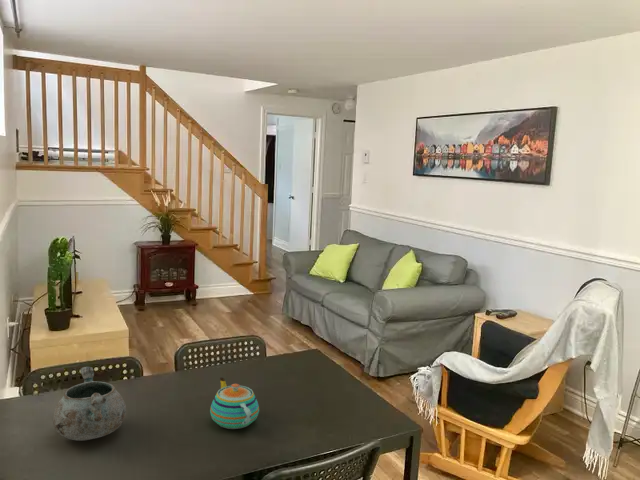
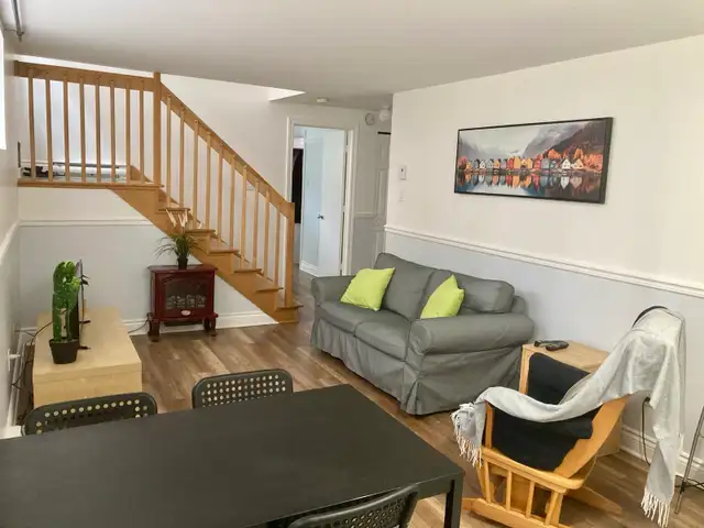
- teapot (234, 402)
- decorative bowl (90, 405)
